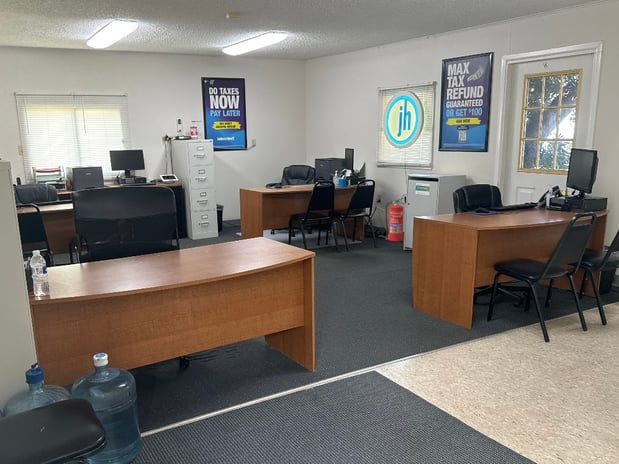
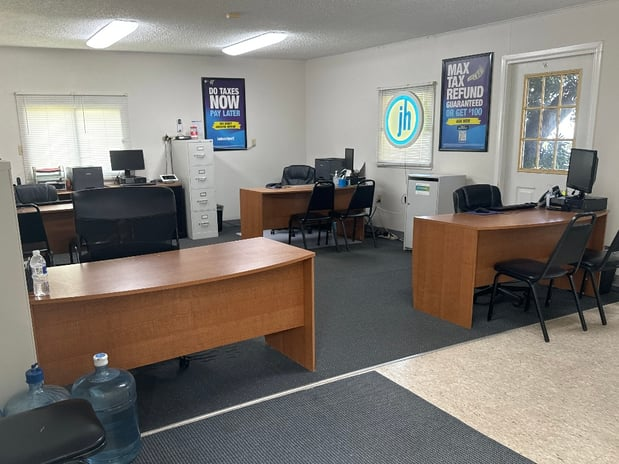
- fire extinguisher (395, 219)
